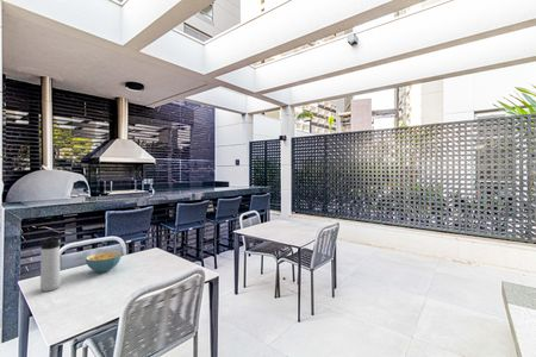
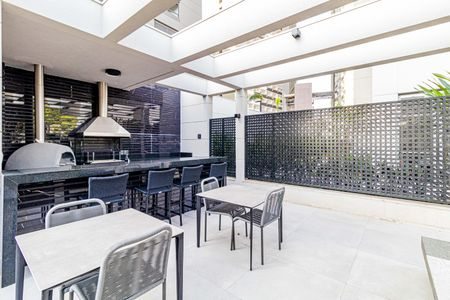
- thermos bottle (52, 262)
- cereal bowl (104, 263)
